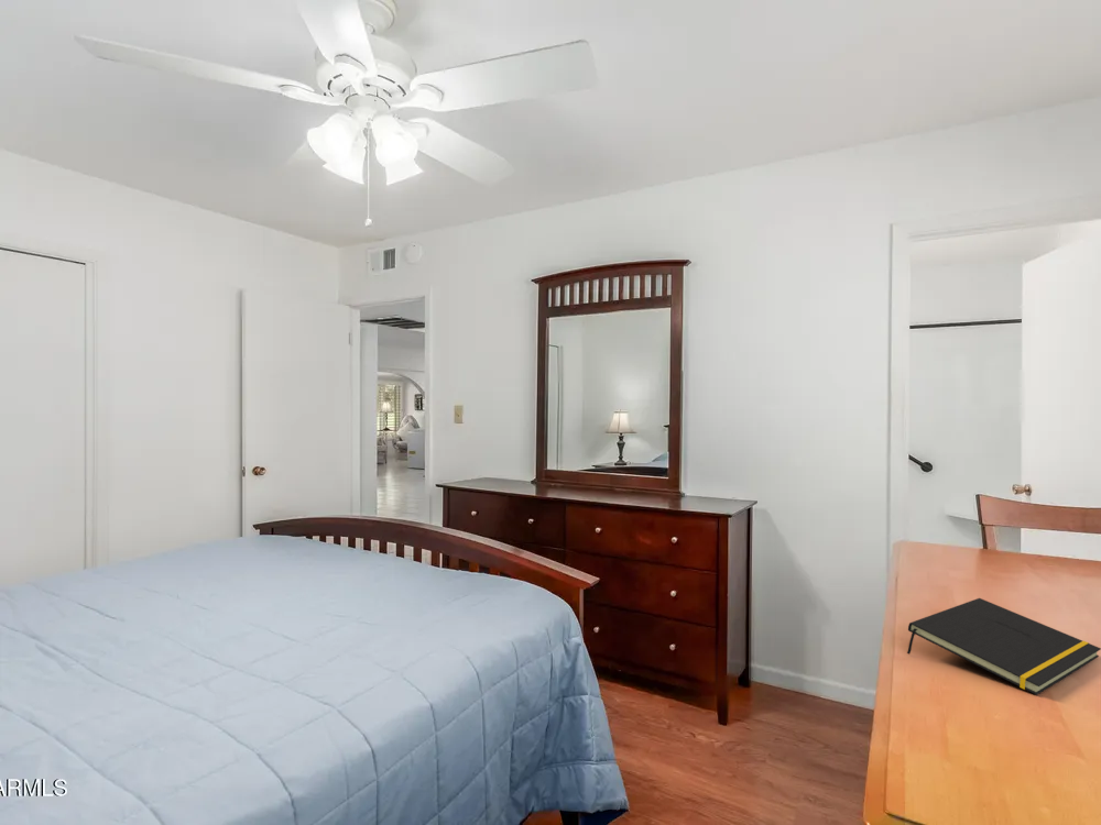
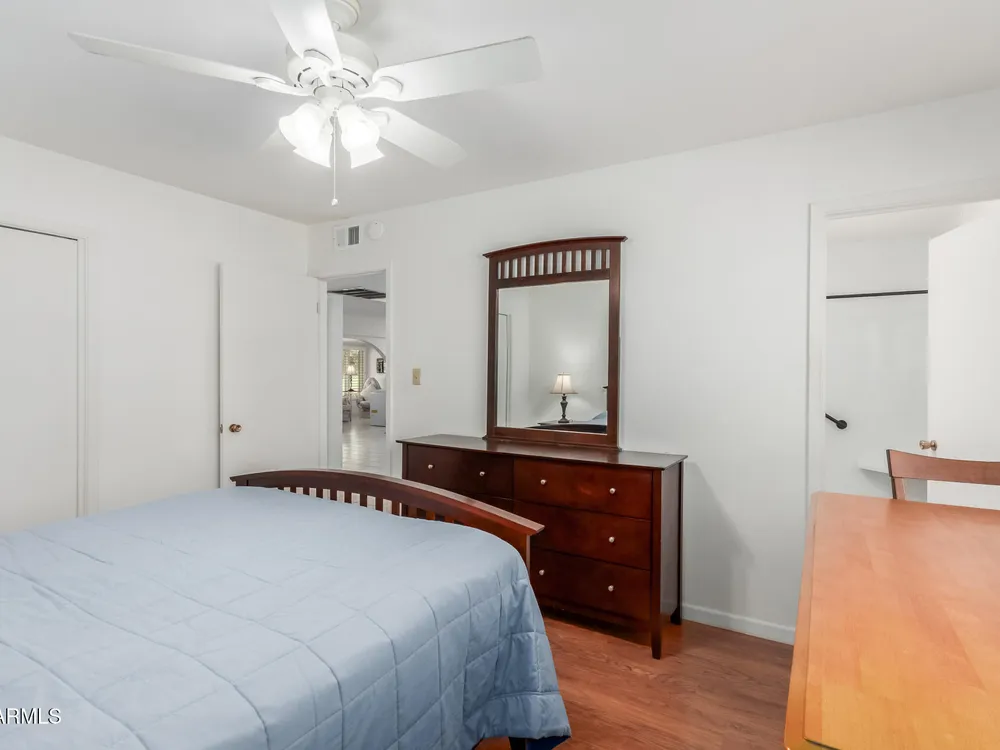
- notepad (1003, 639)
